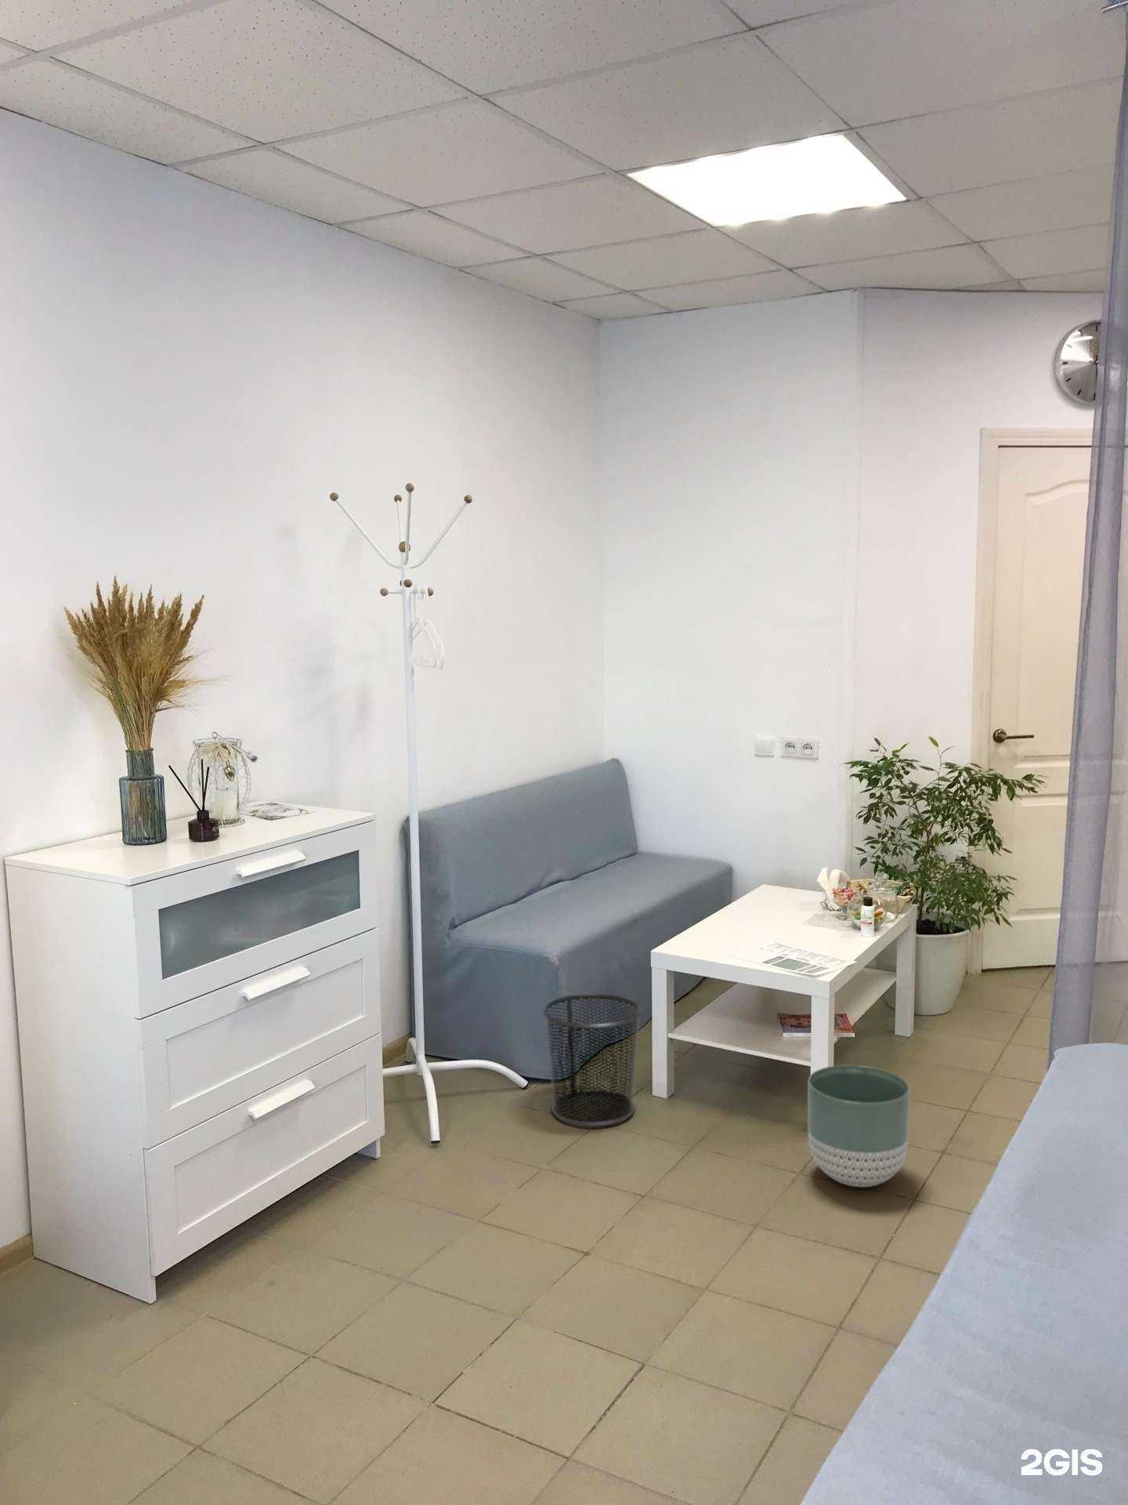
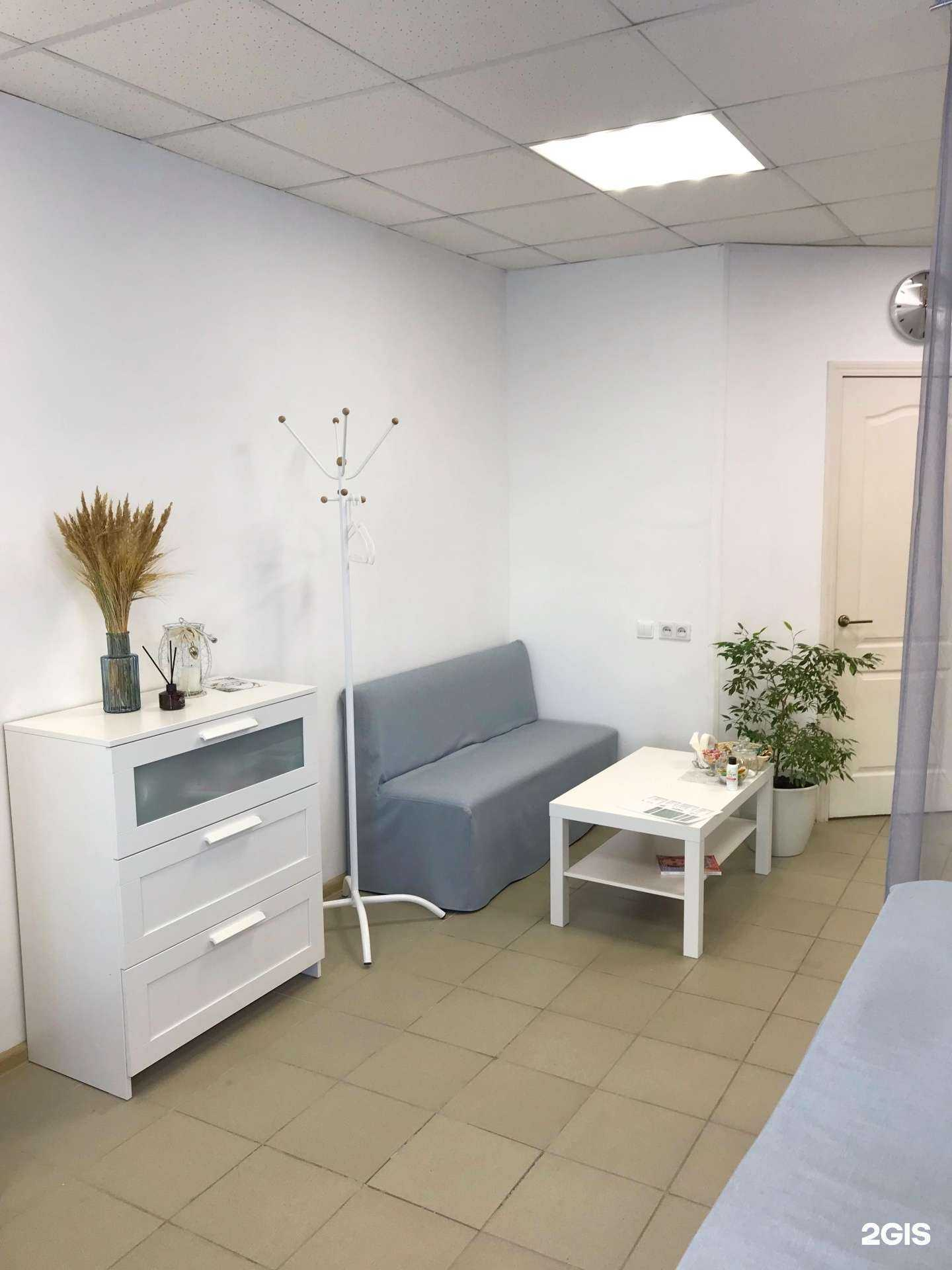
- planter (857, 1131)
- waste bin (592, 1059)
